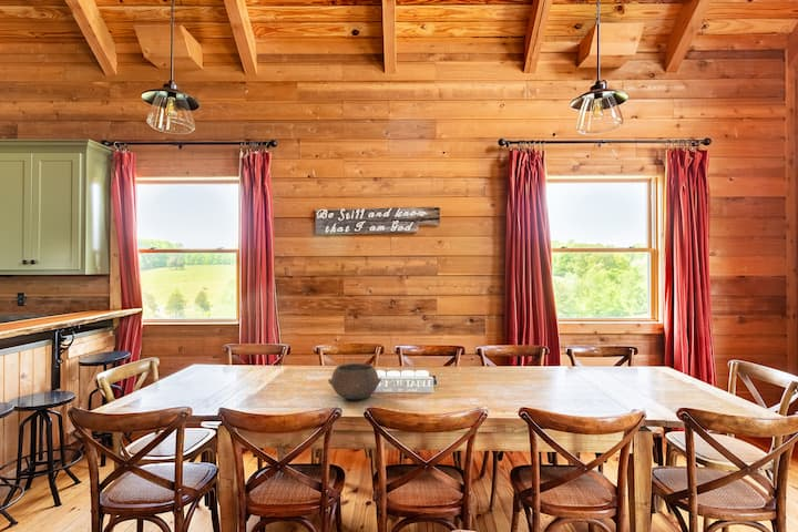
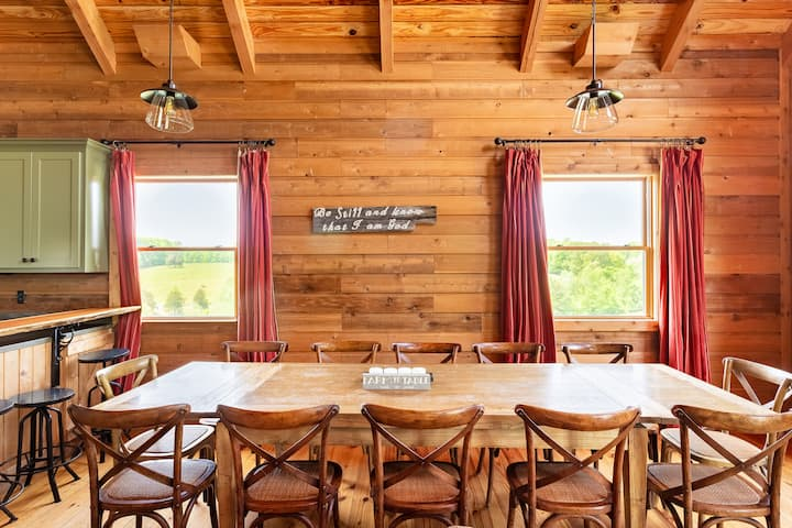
- bowl (355, 381)
